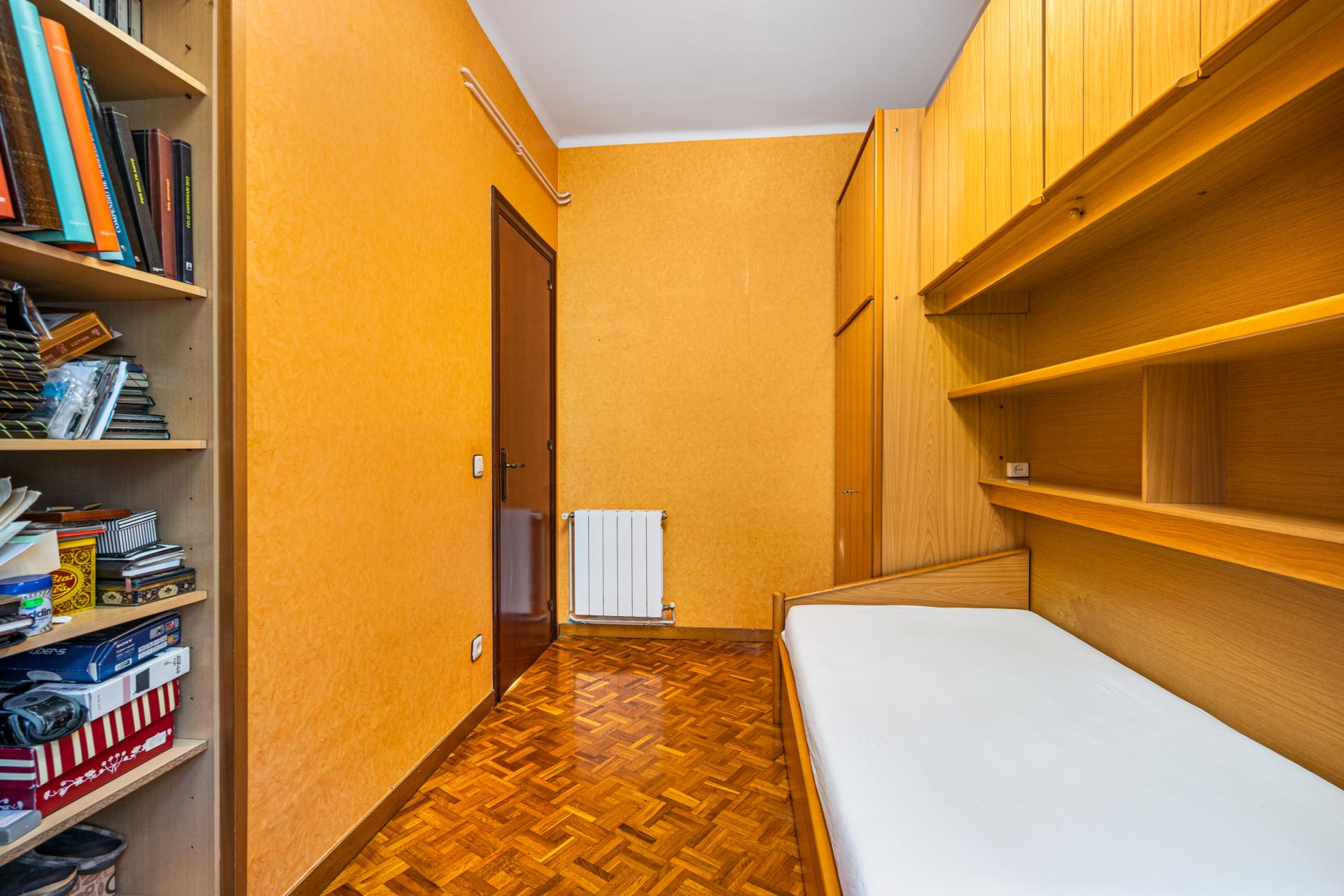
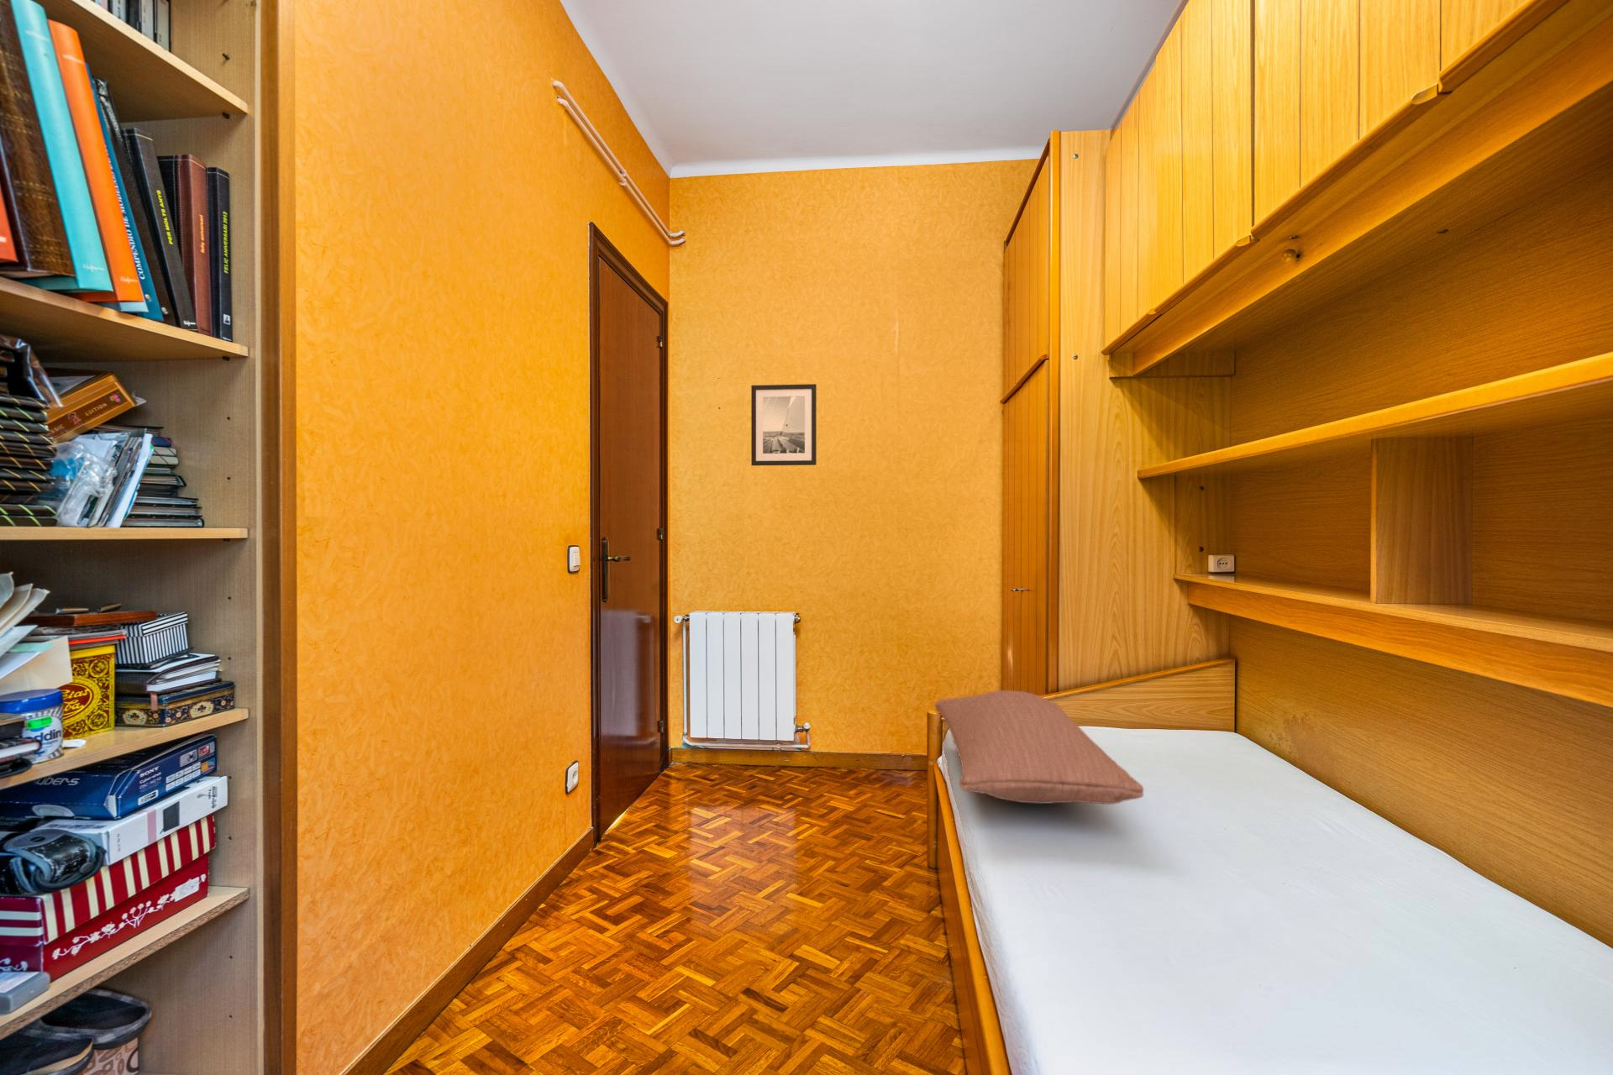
+ wall art (782, 425)
+ pillow (1018, 743)
